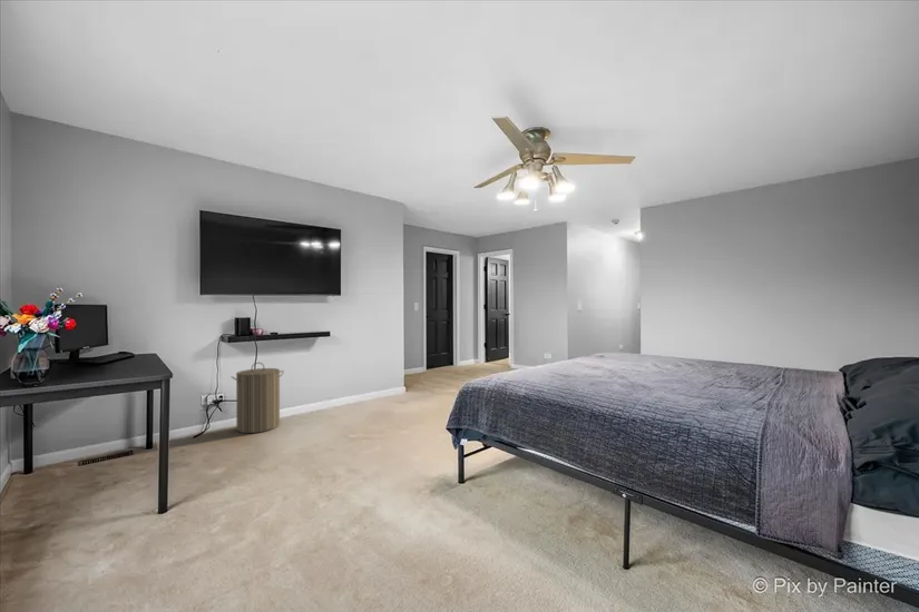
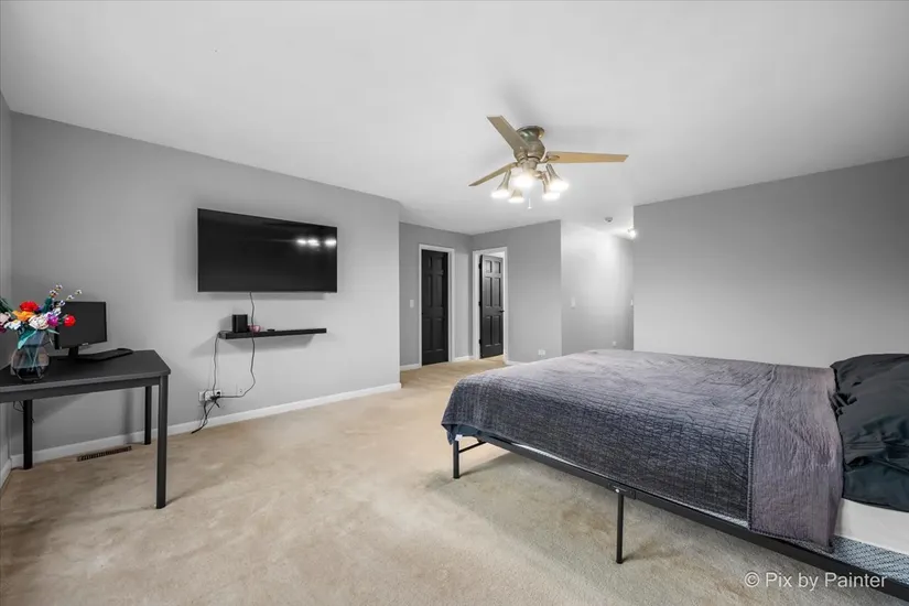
- laundry hamper (258, 394)
